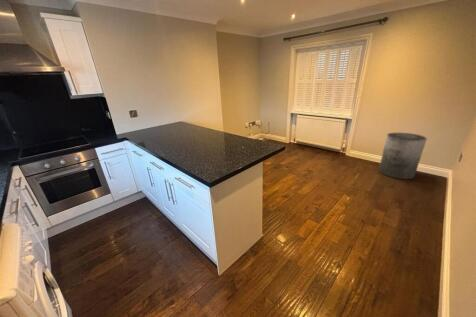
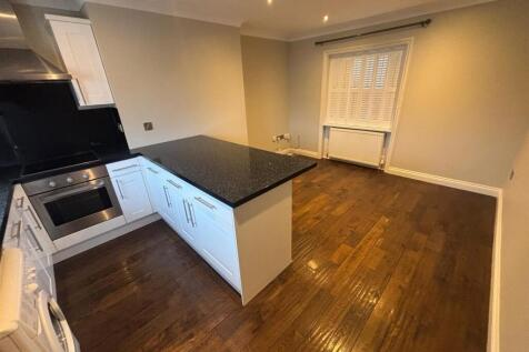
- trash can (400, 155)
